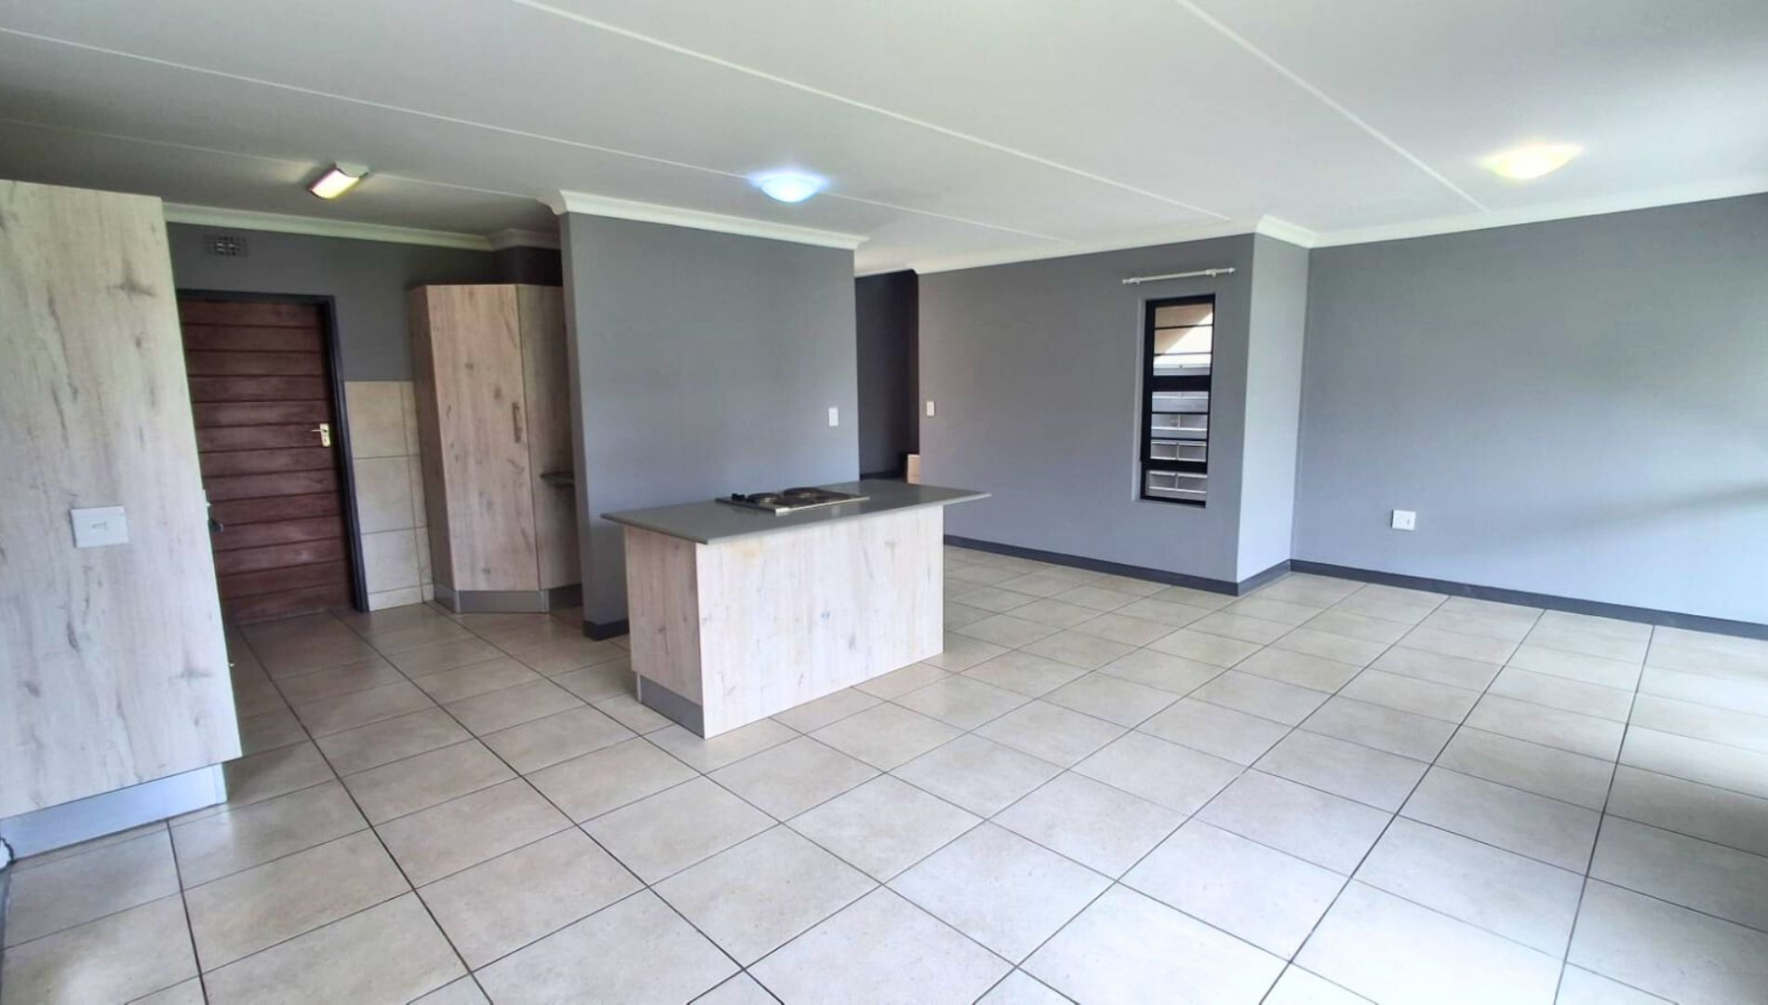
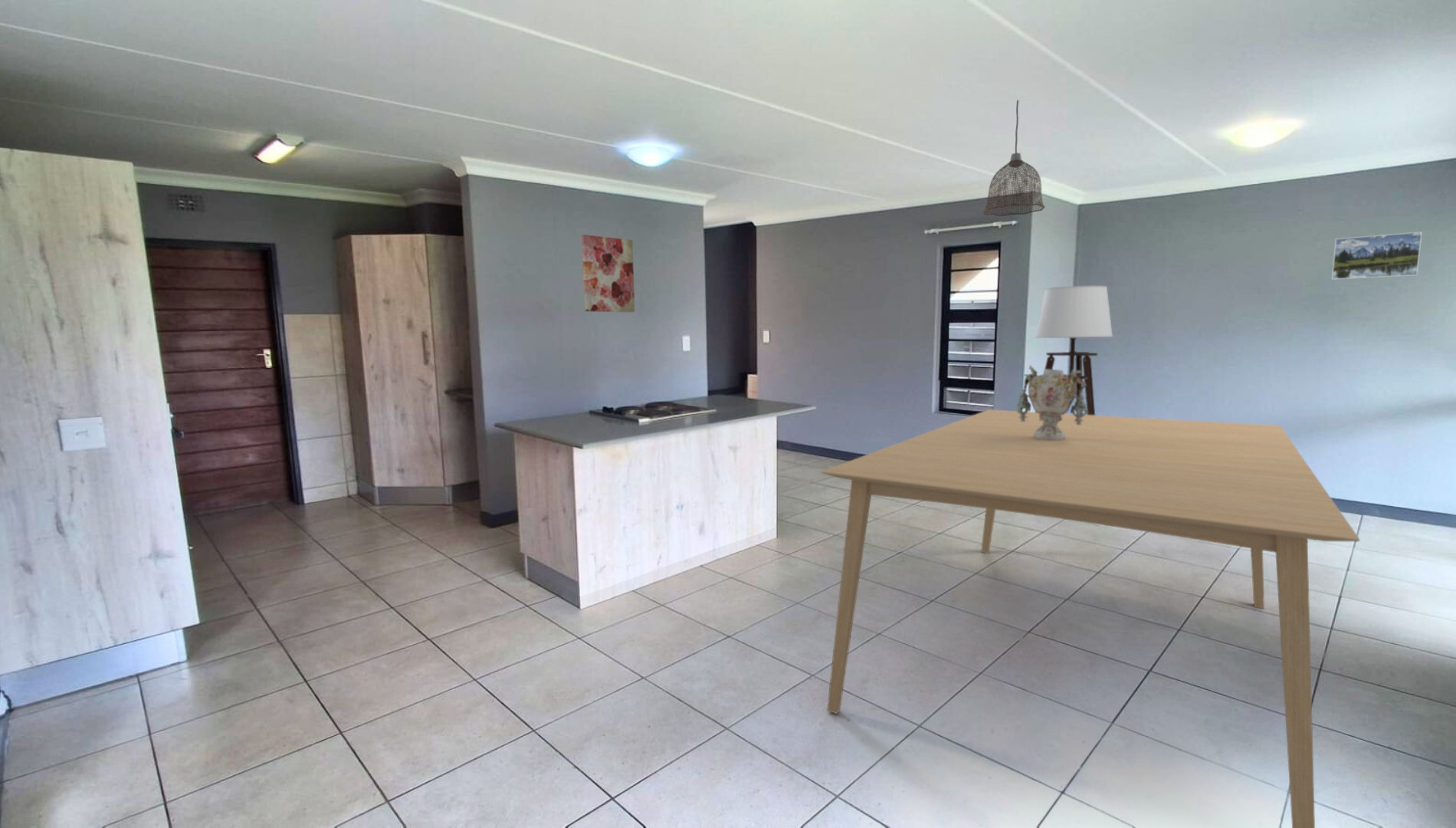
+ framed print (1375, 256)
+ vase (1051, 402)
+ floor lamp (1076, 399)
+ pendant lamp (1015, 156)
+ wall art (608, 274)
+ dining table (1086, 522)
